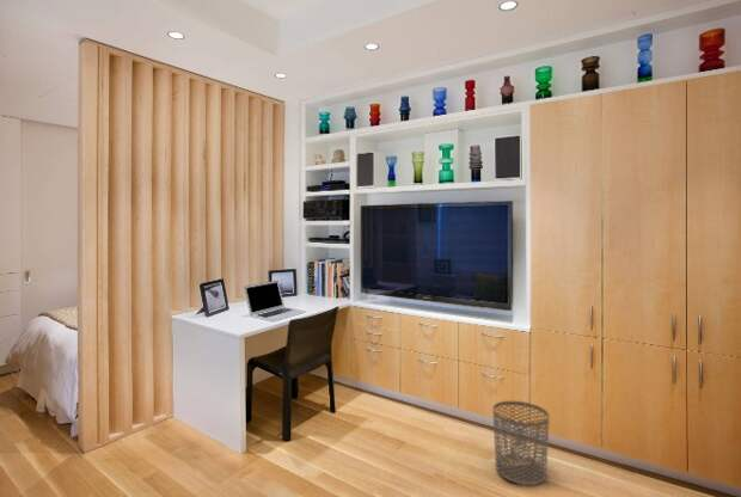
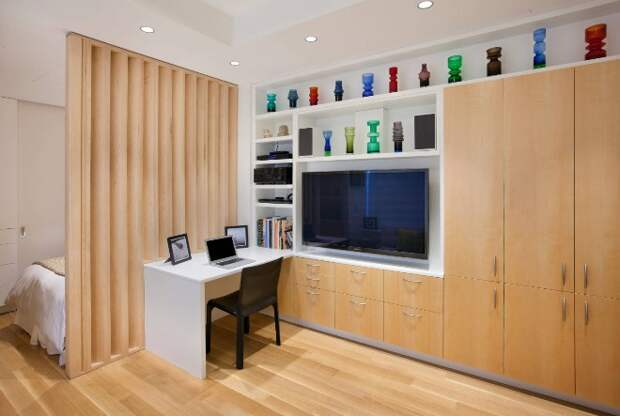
- waste bin (520, 441)
